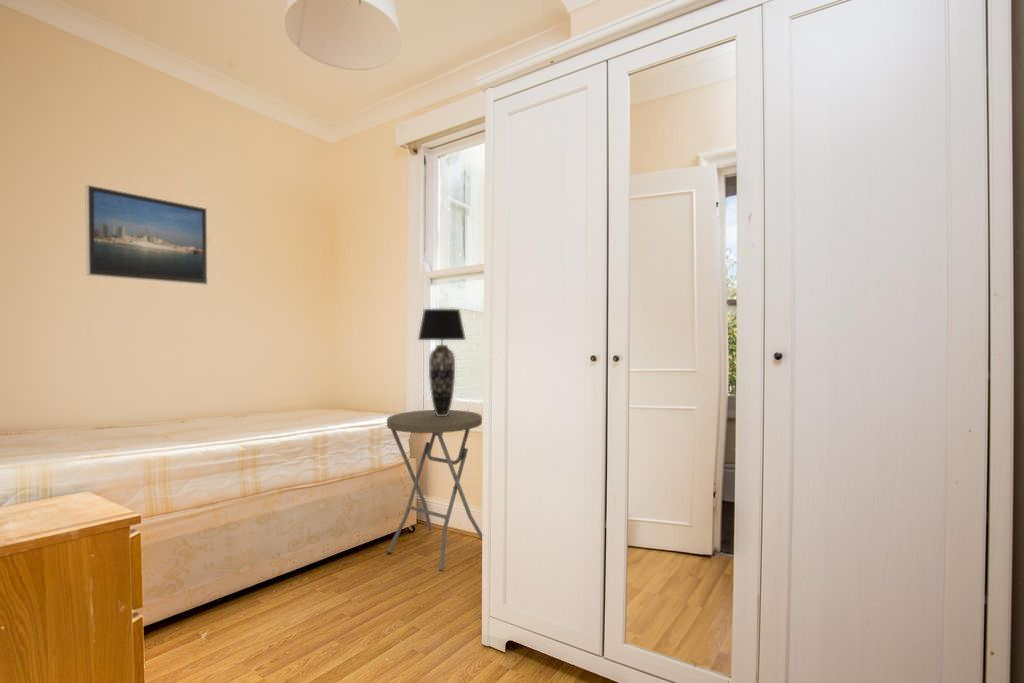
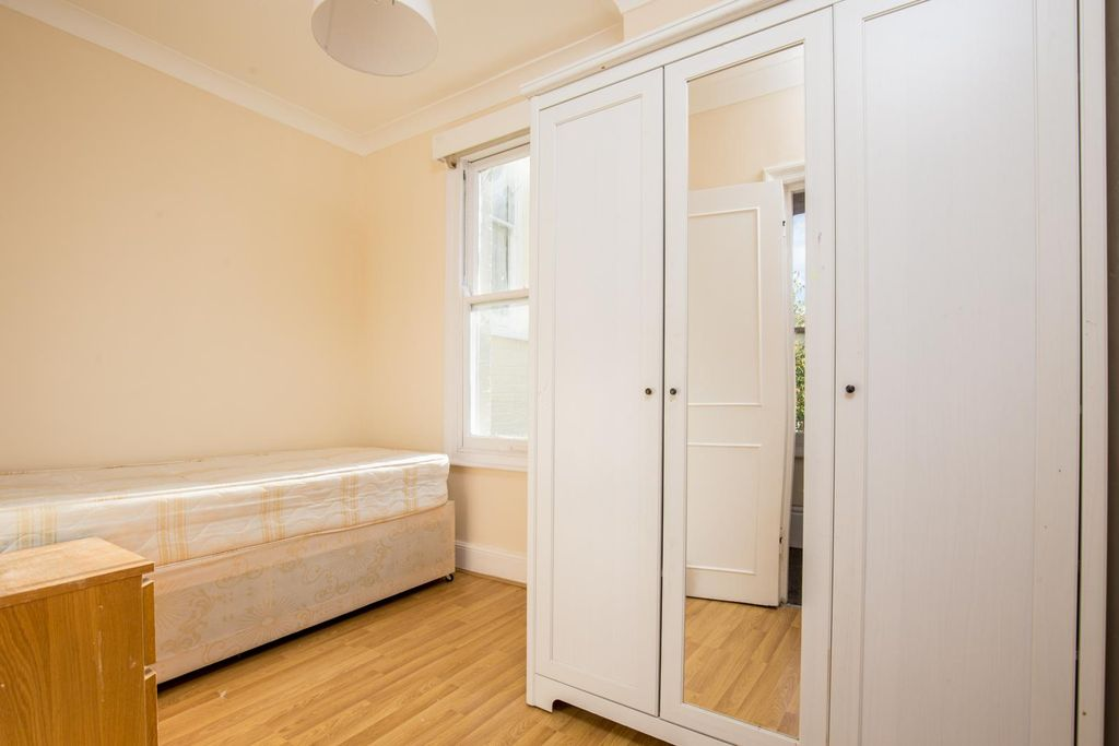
- table lamp (442, 362)
- side table (420, 490)
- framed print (151, 239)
